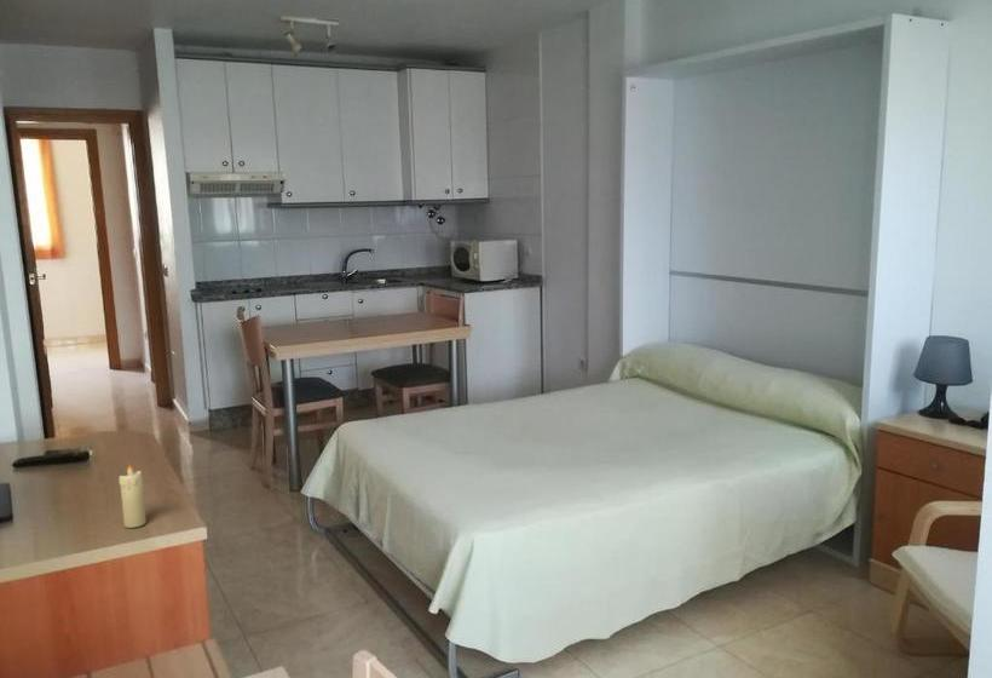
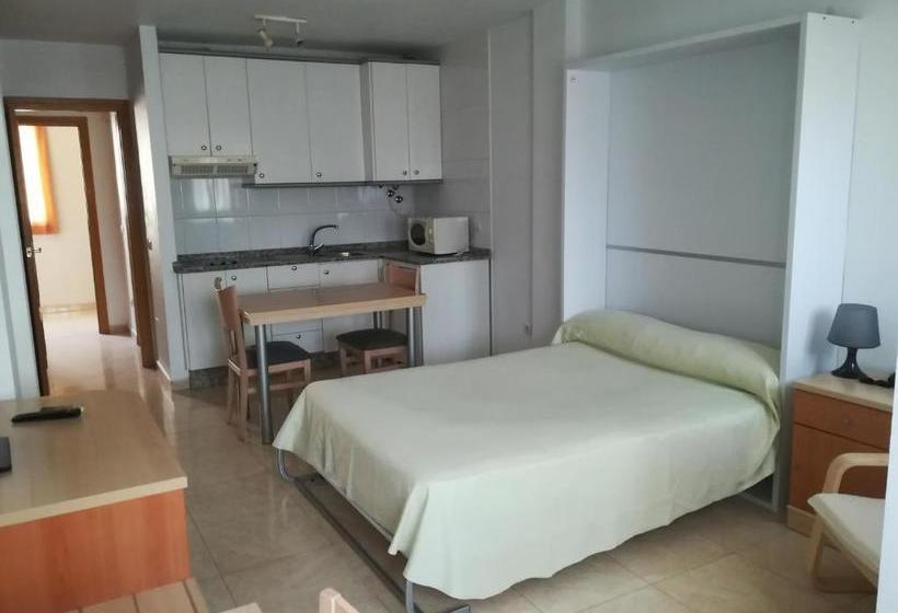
- candle (132, 493)
